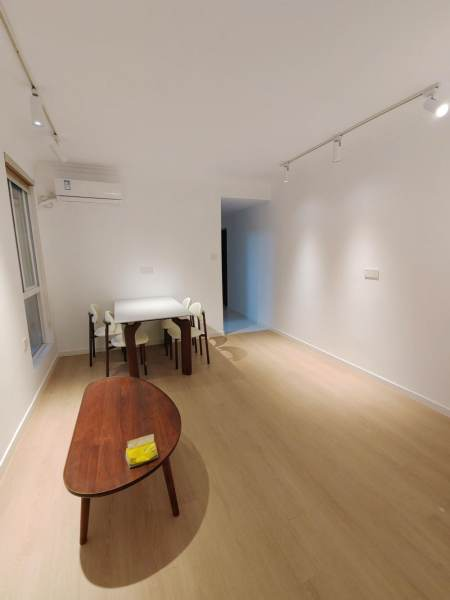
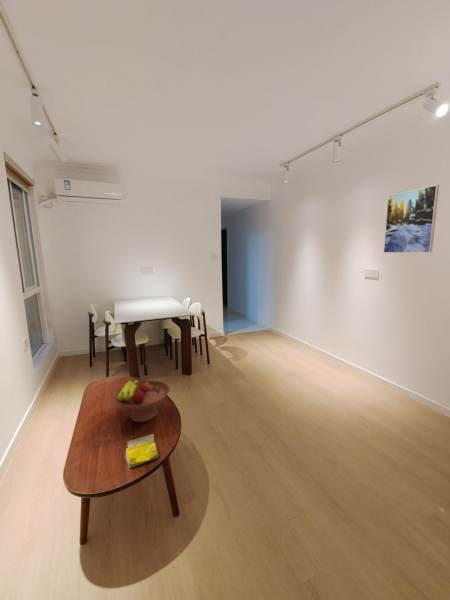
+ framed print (408, 222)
+ fruit bowl (143, 398)
